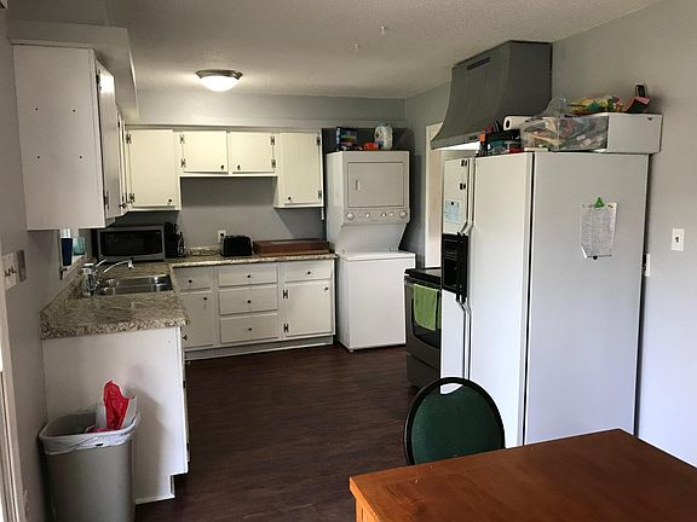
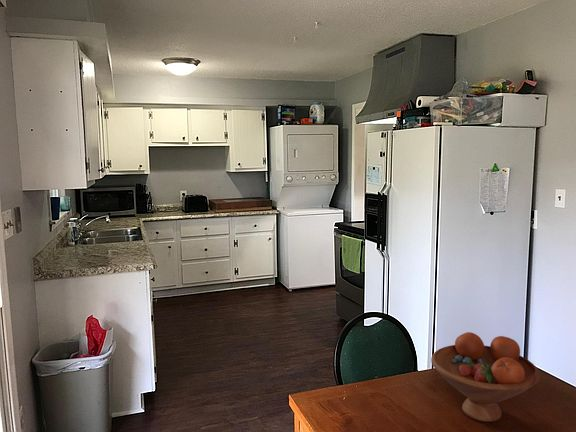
+ fruit bowl (482, 378)
